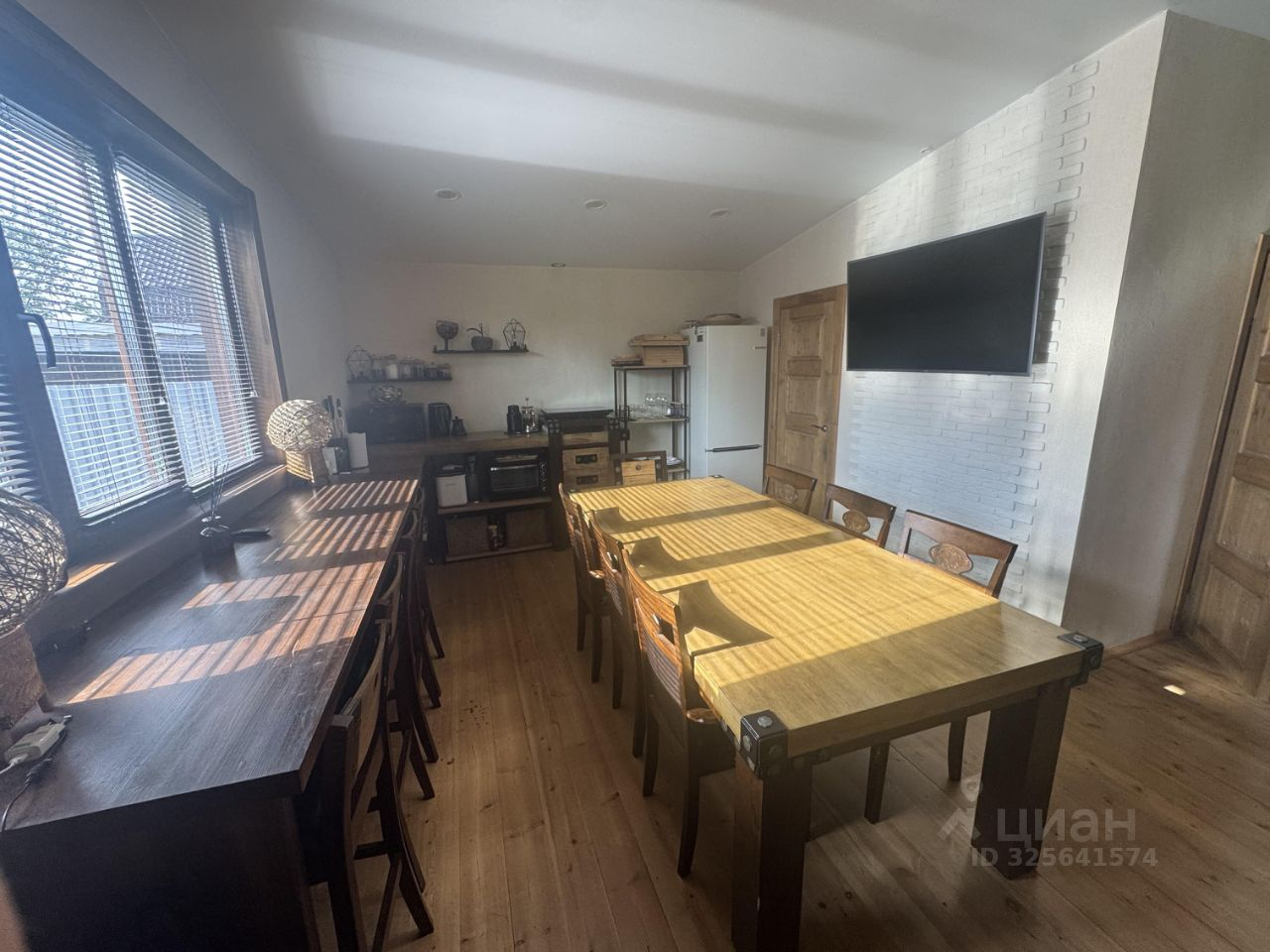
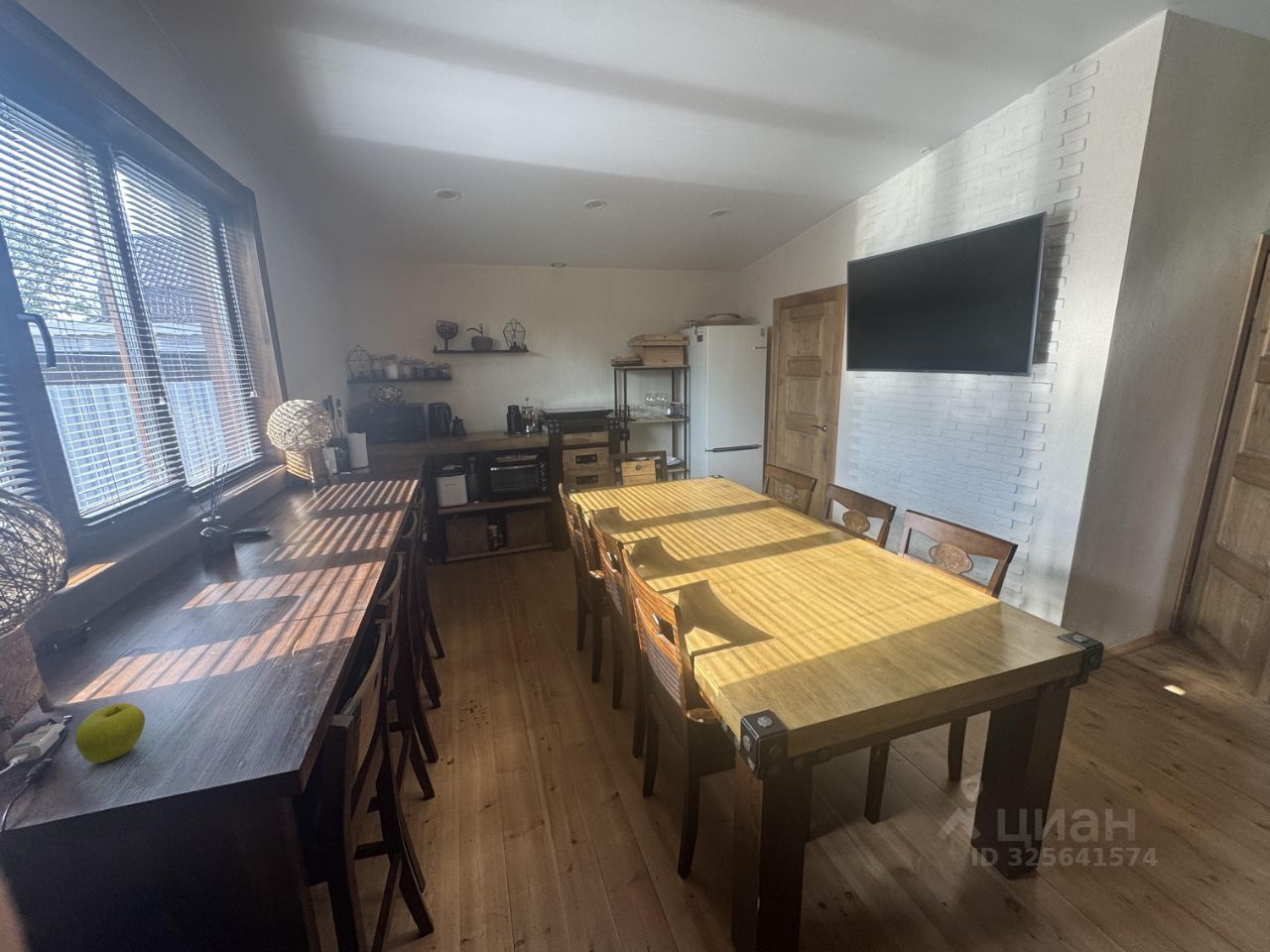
+ fruit (111, 732)
